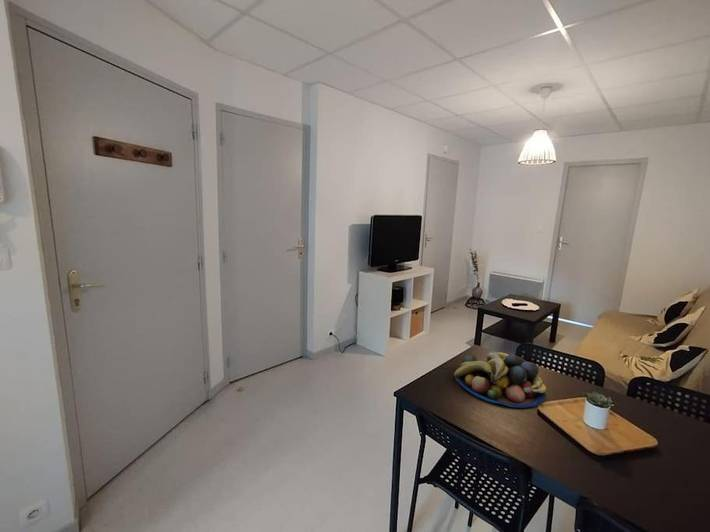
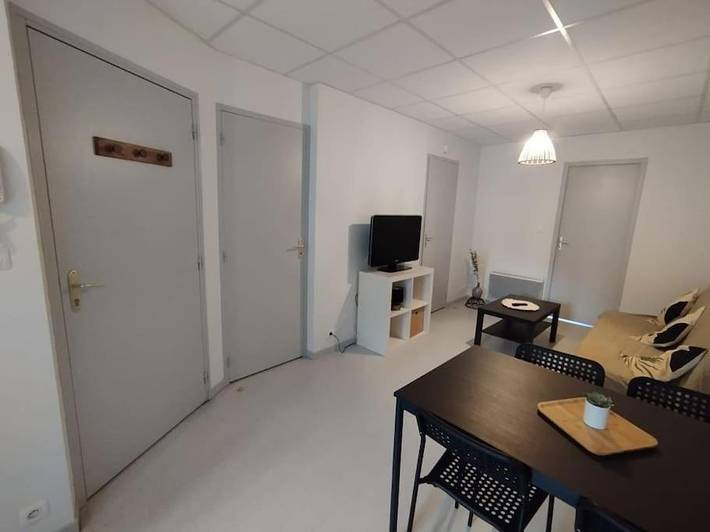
- fruit bowl (500, 370)
